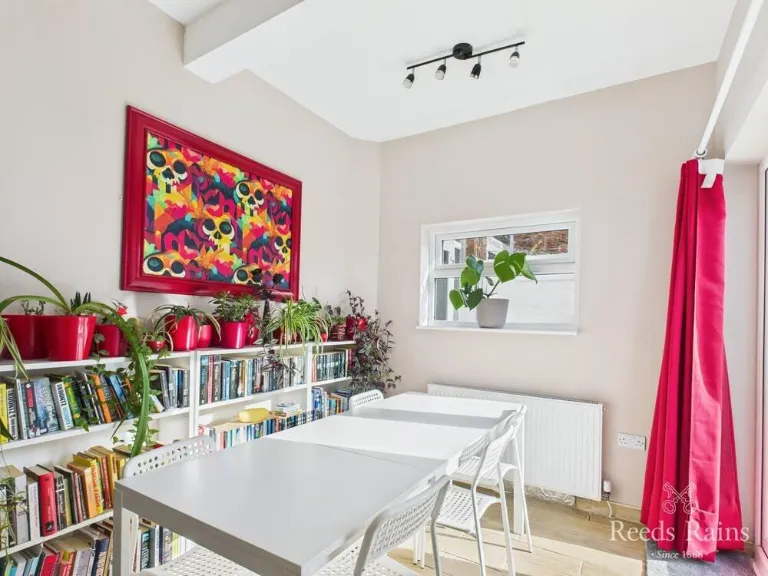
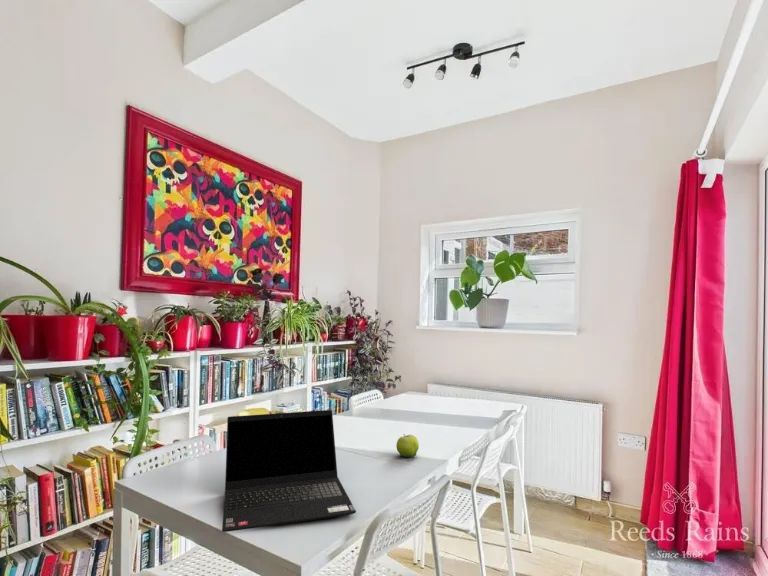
+ fruit (407, 445)
+ laptop computer (286, 462)
